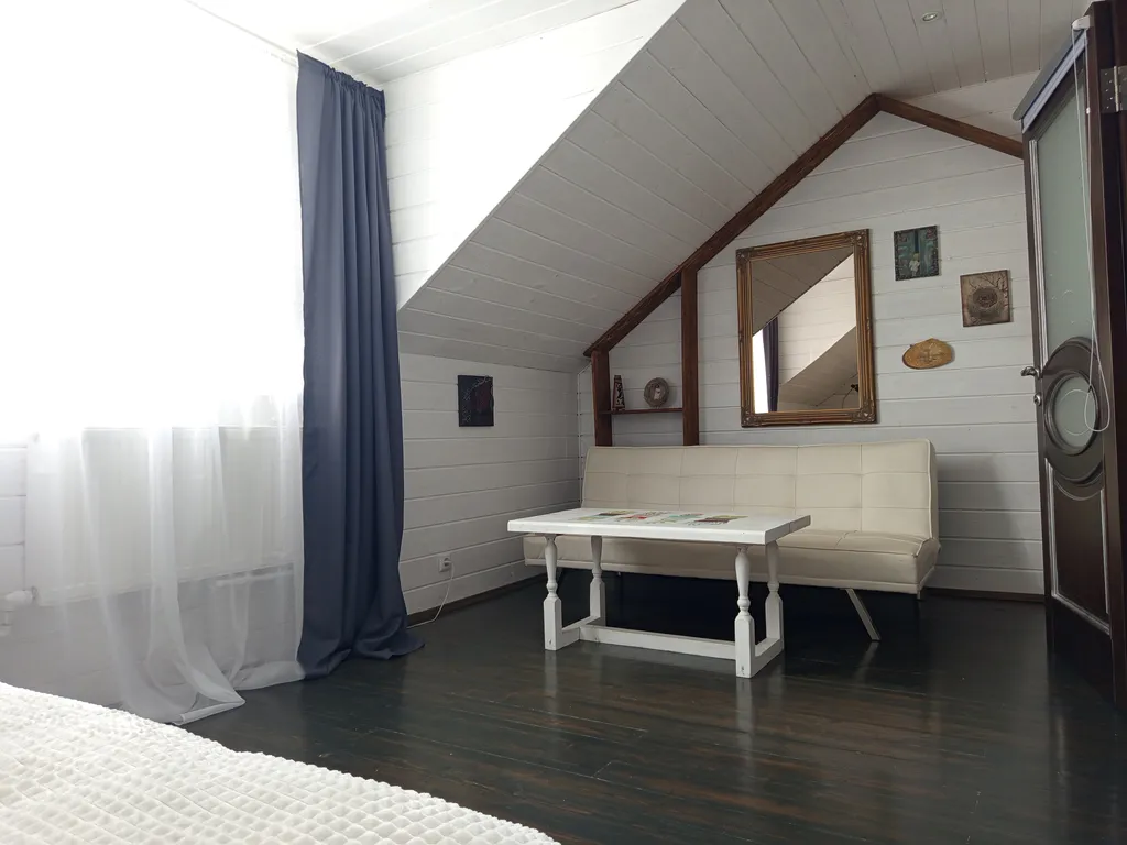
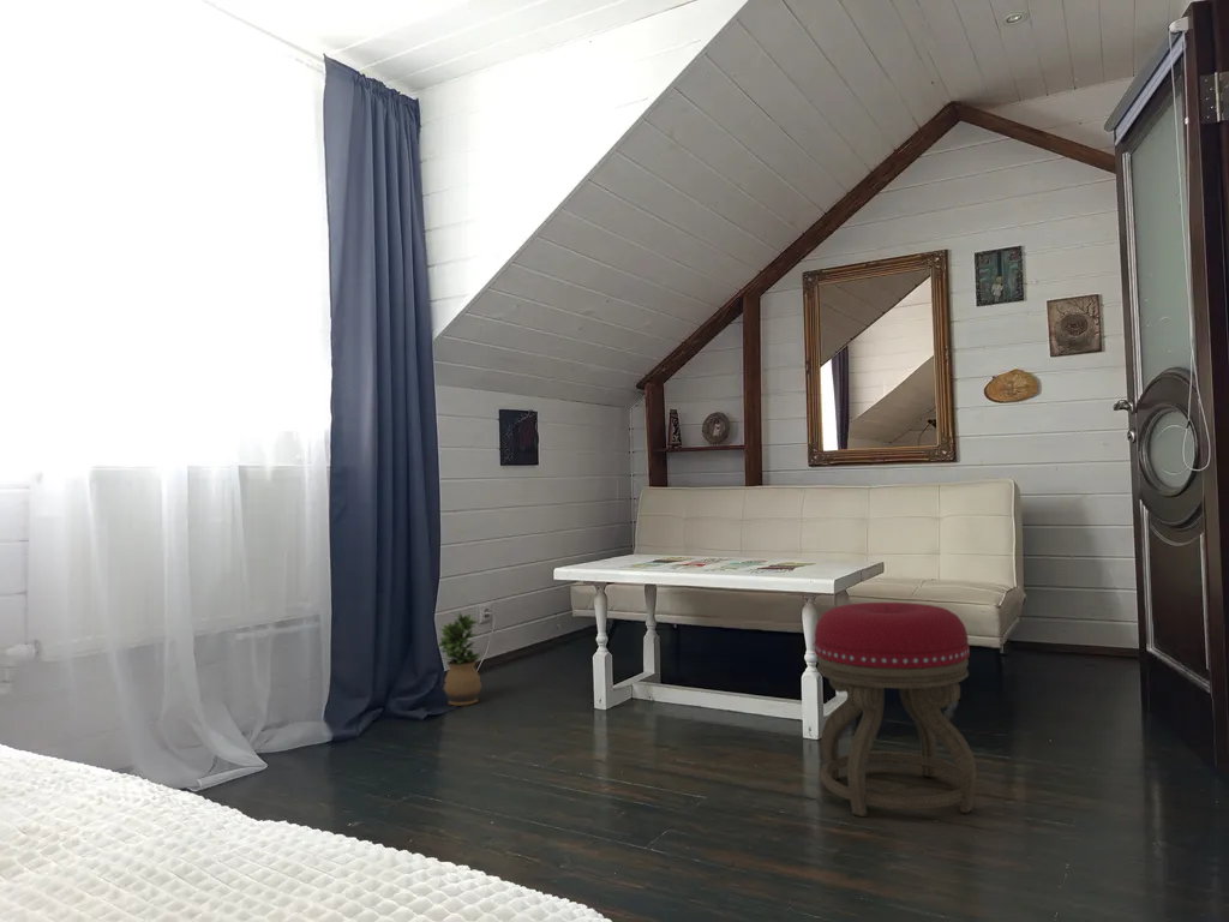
+ potted plant (456, 657)
+ stool (883, 700)
